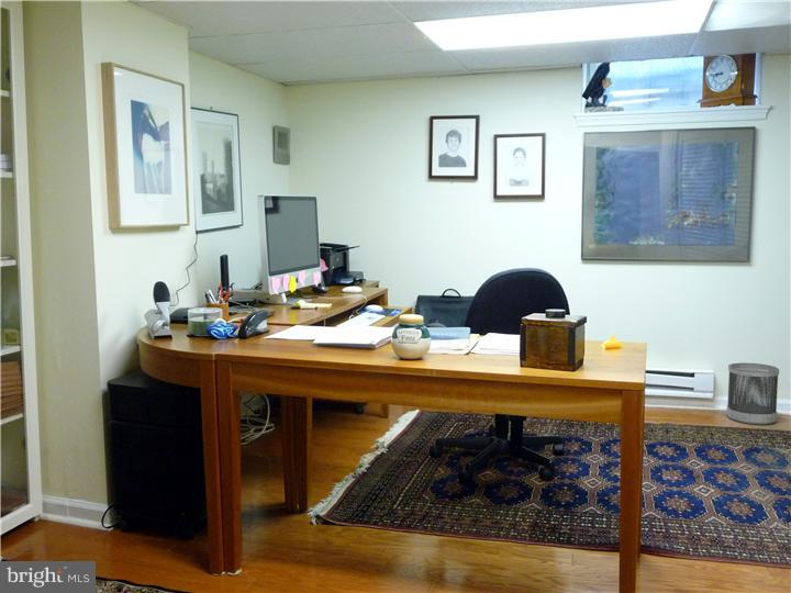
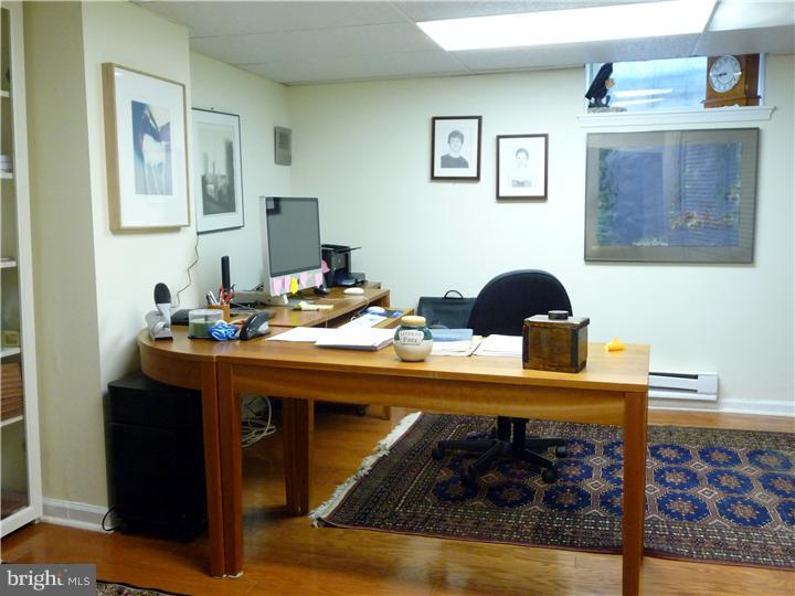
- wastebasket (751, 392)
